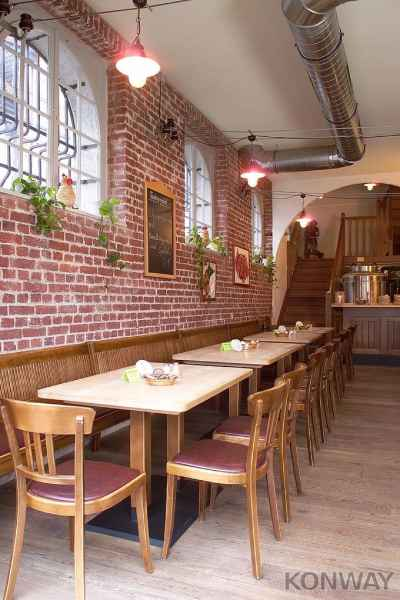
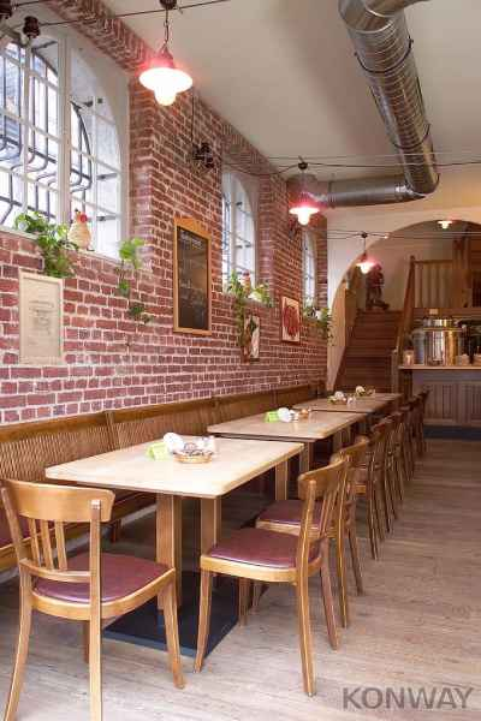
+ wall art (41, 318)
